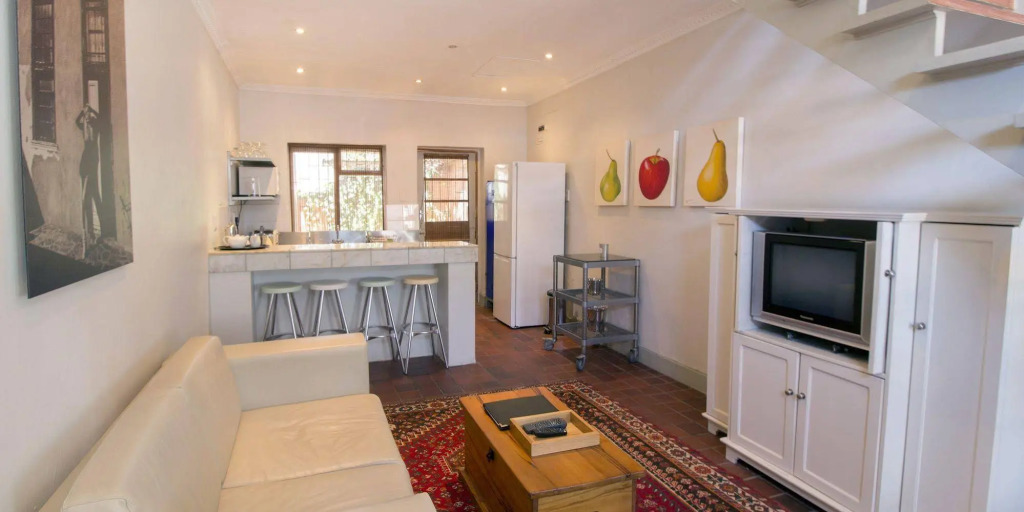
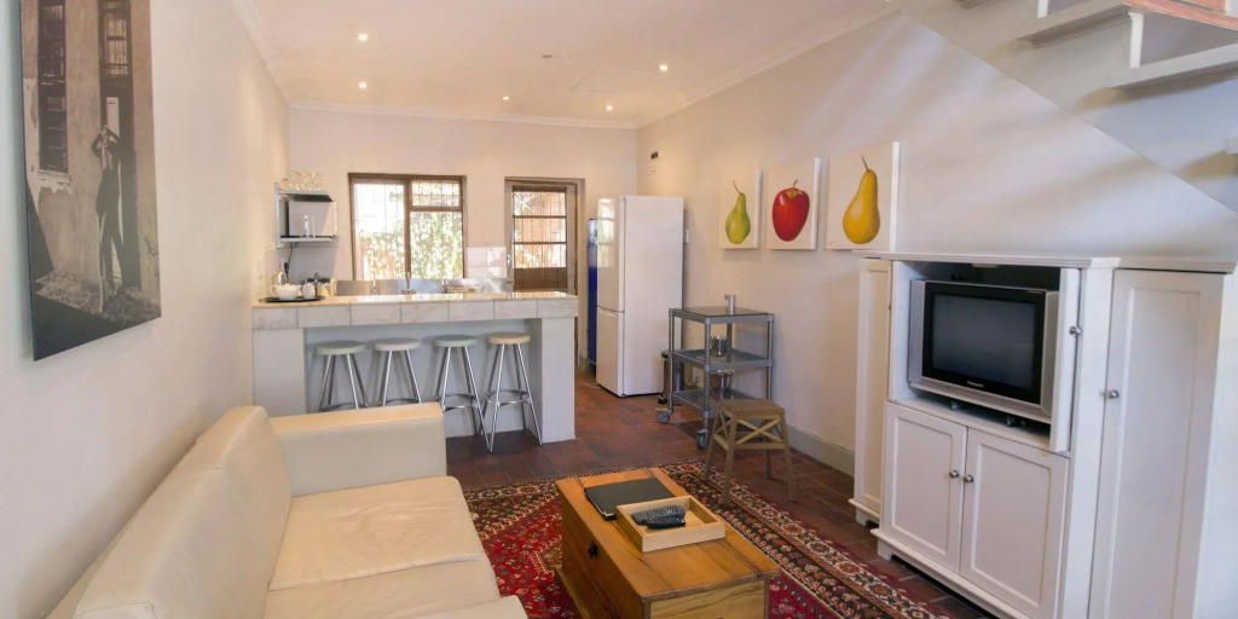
+ stool (748, 446)
